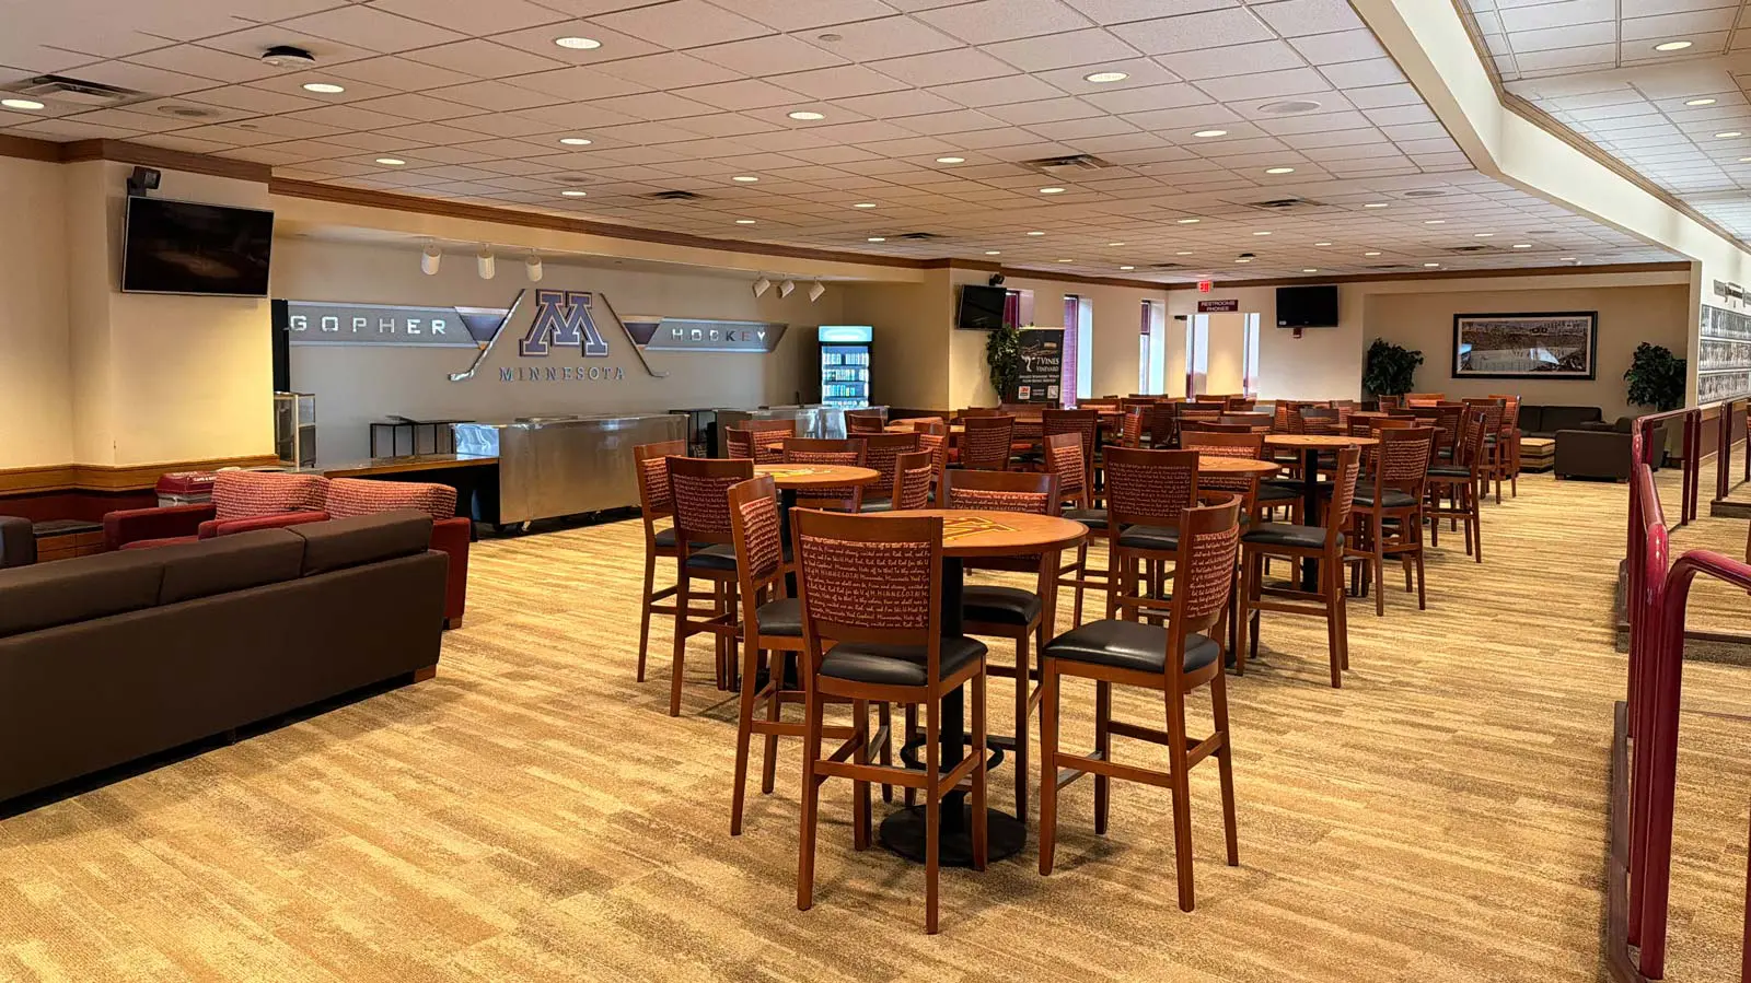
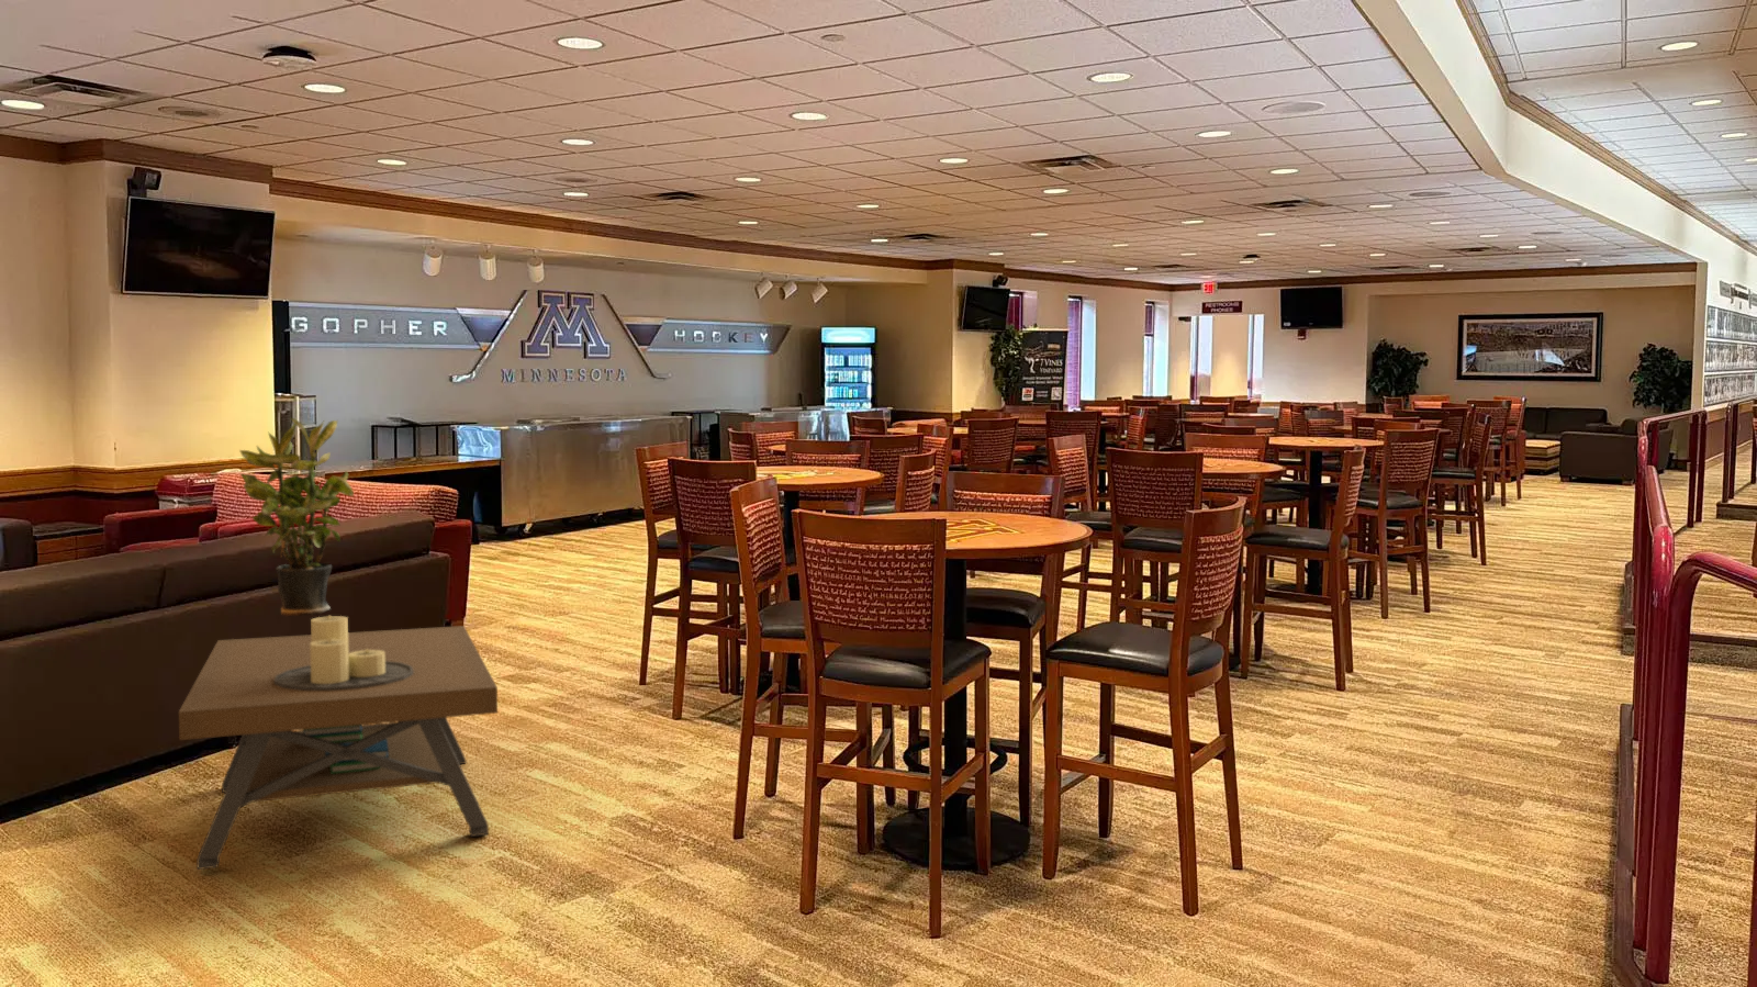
+ potted plant (296, 566)
+ coffee table (346, 708)
